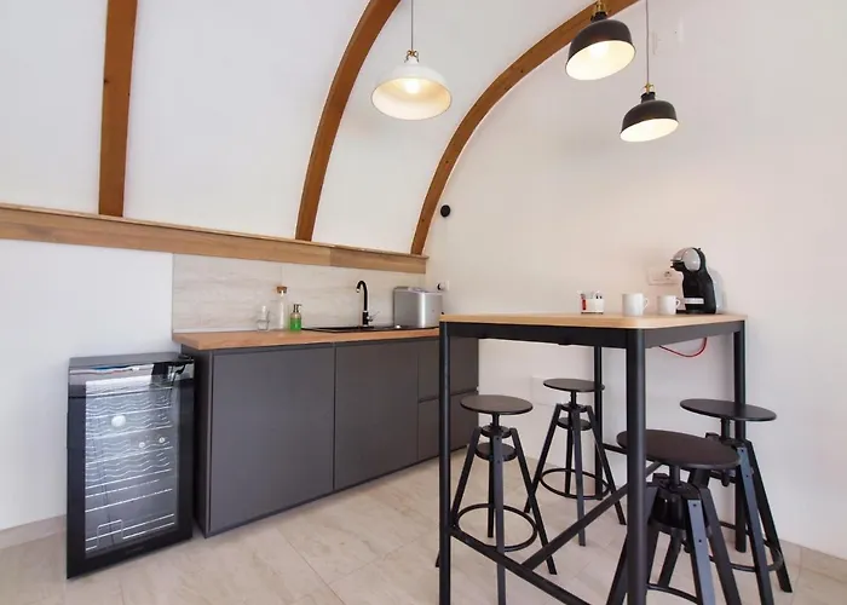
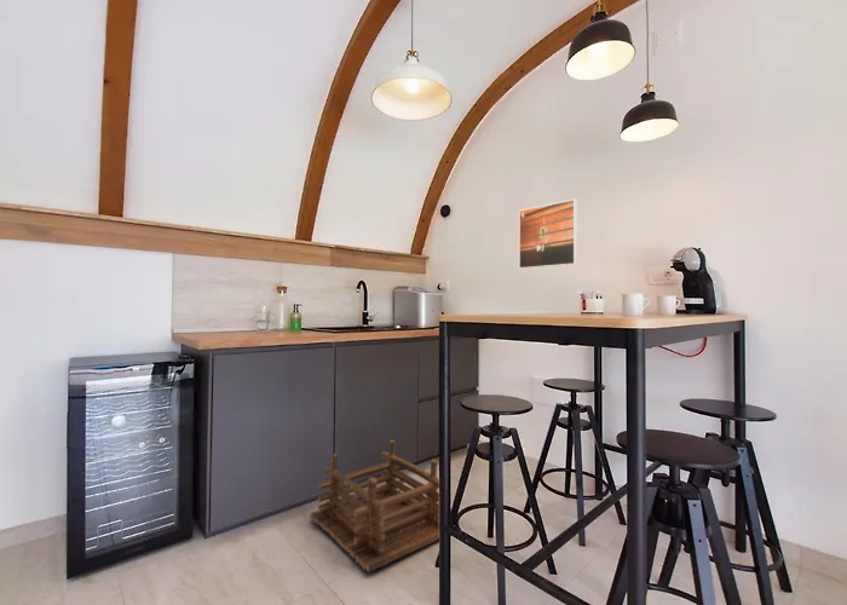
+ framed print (546, 236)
+ stool (382, 491)
